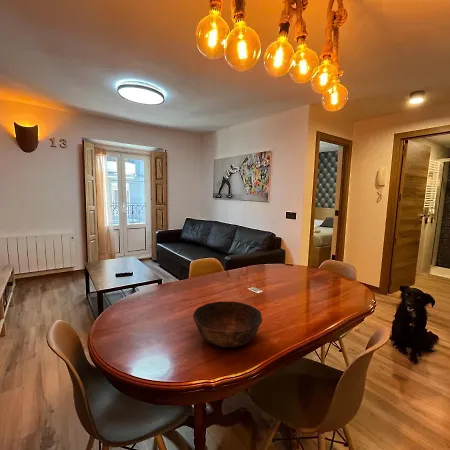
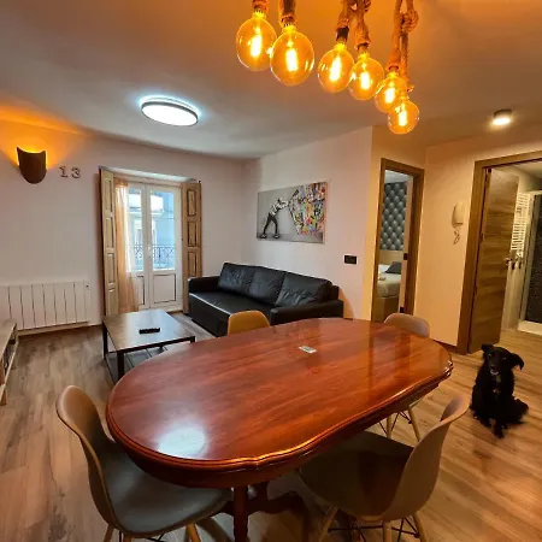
- bowl (227, 325)
